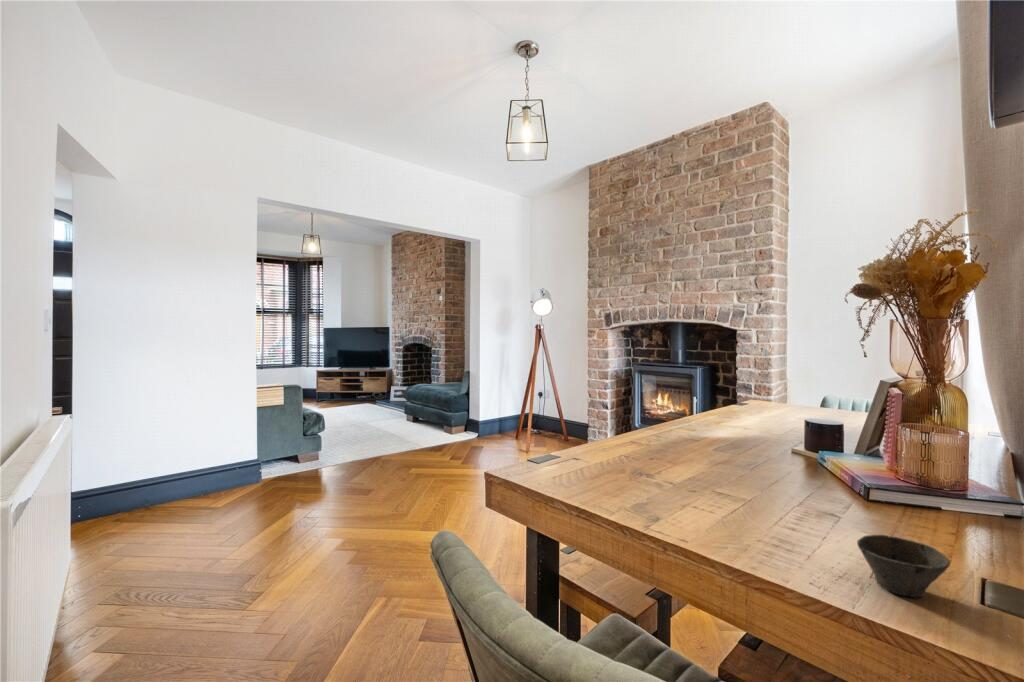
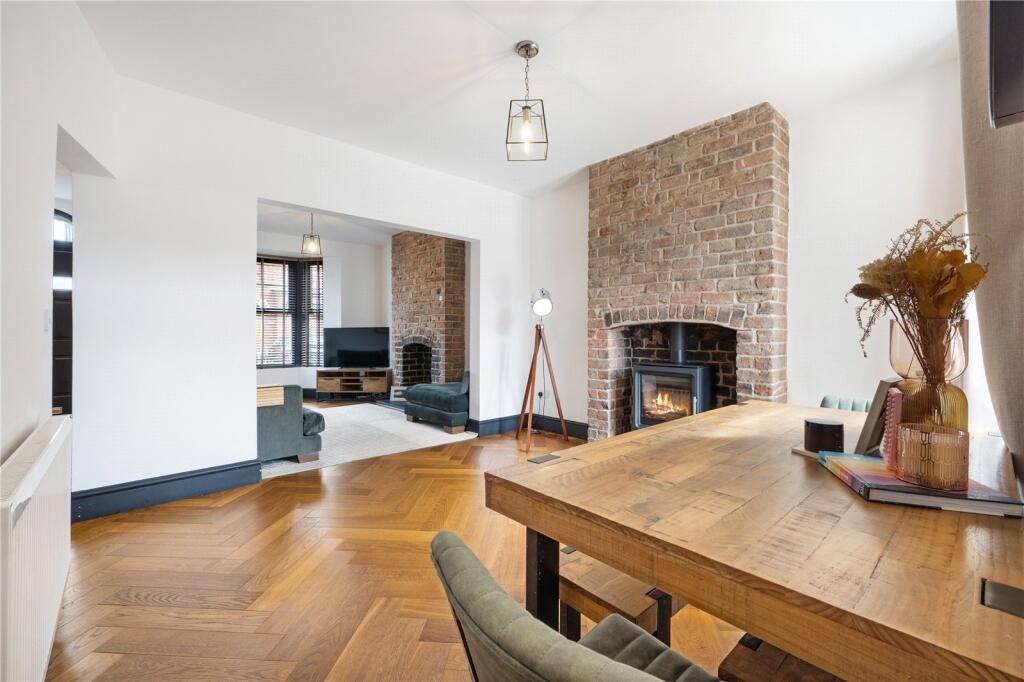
- cup (906, 568)
